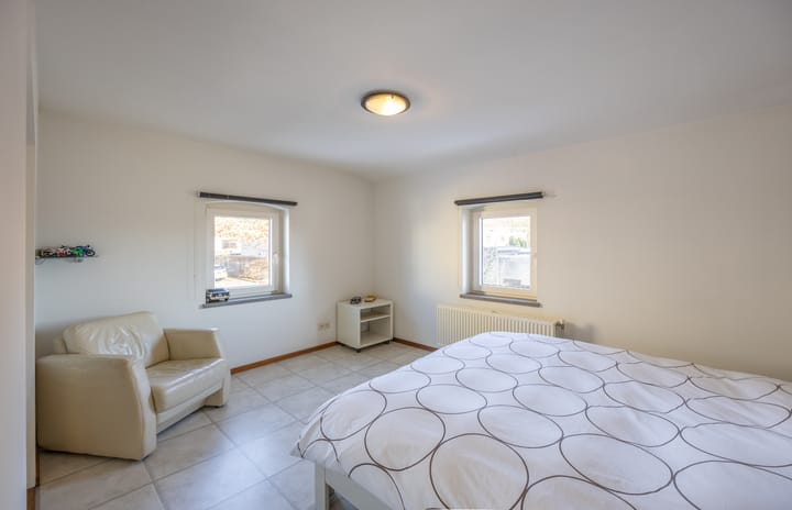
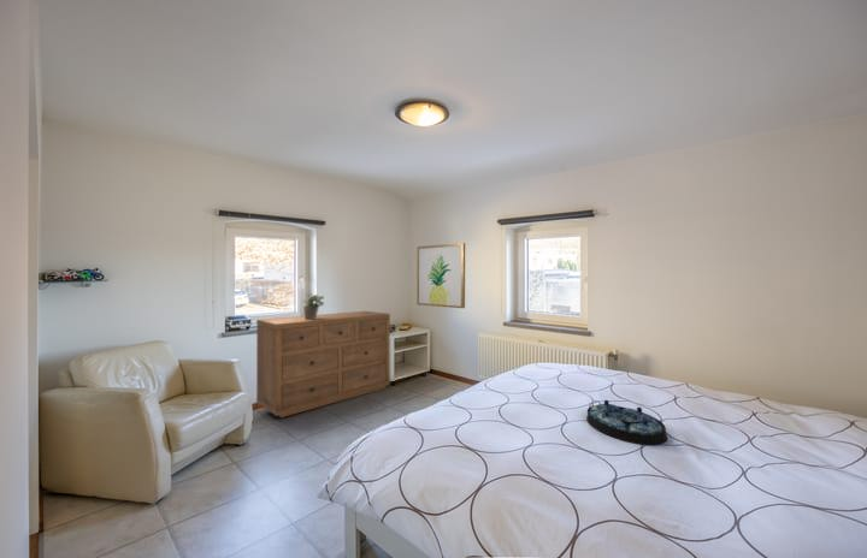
+ potted plant (314, 305)
+ dresser (329, 356)
+ serving tray (624, 417)
+ wall art (440, 275)
